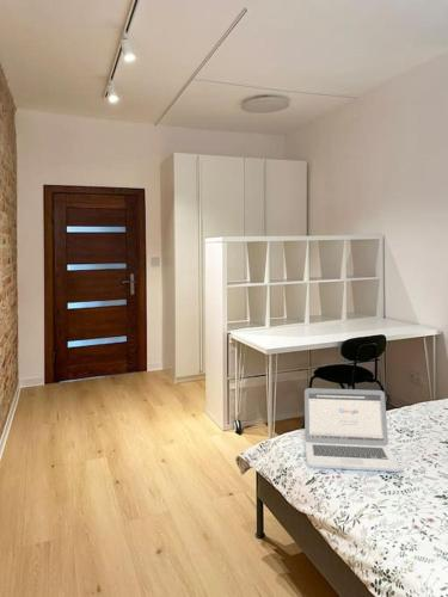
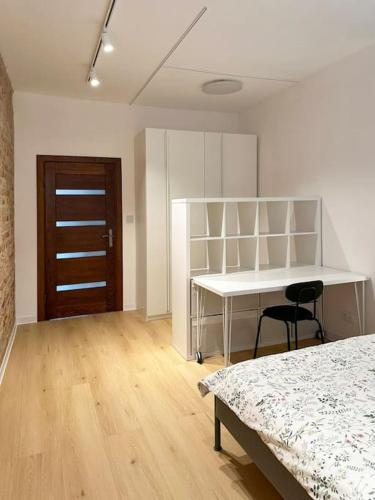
- laptop (348, 426)
